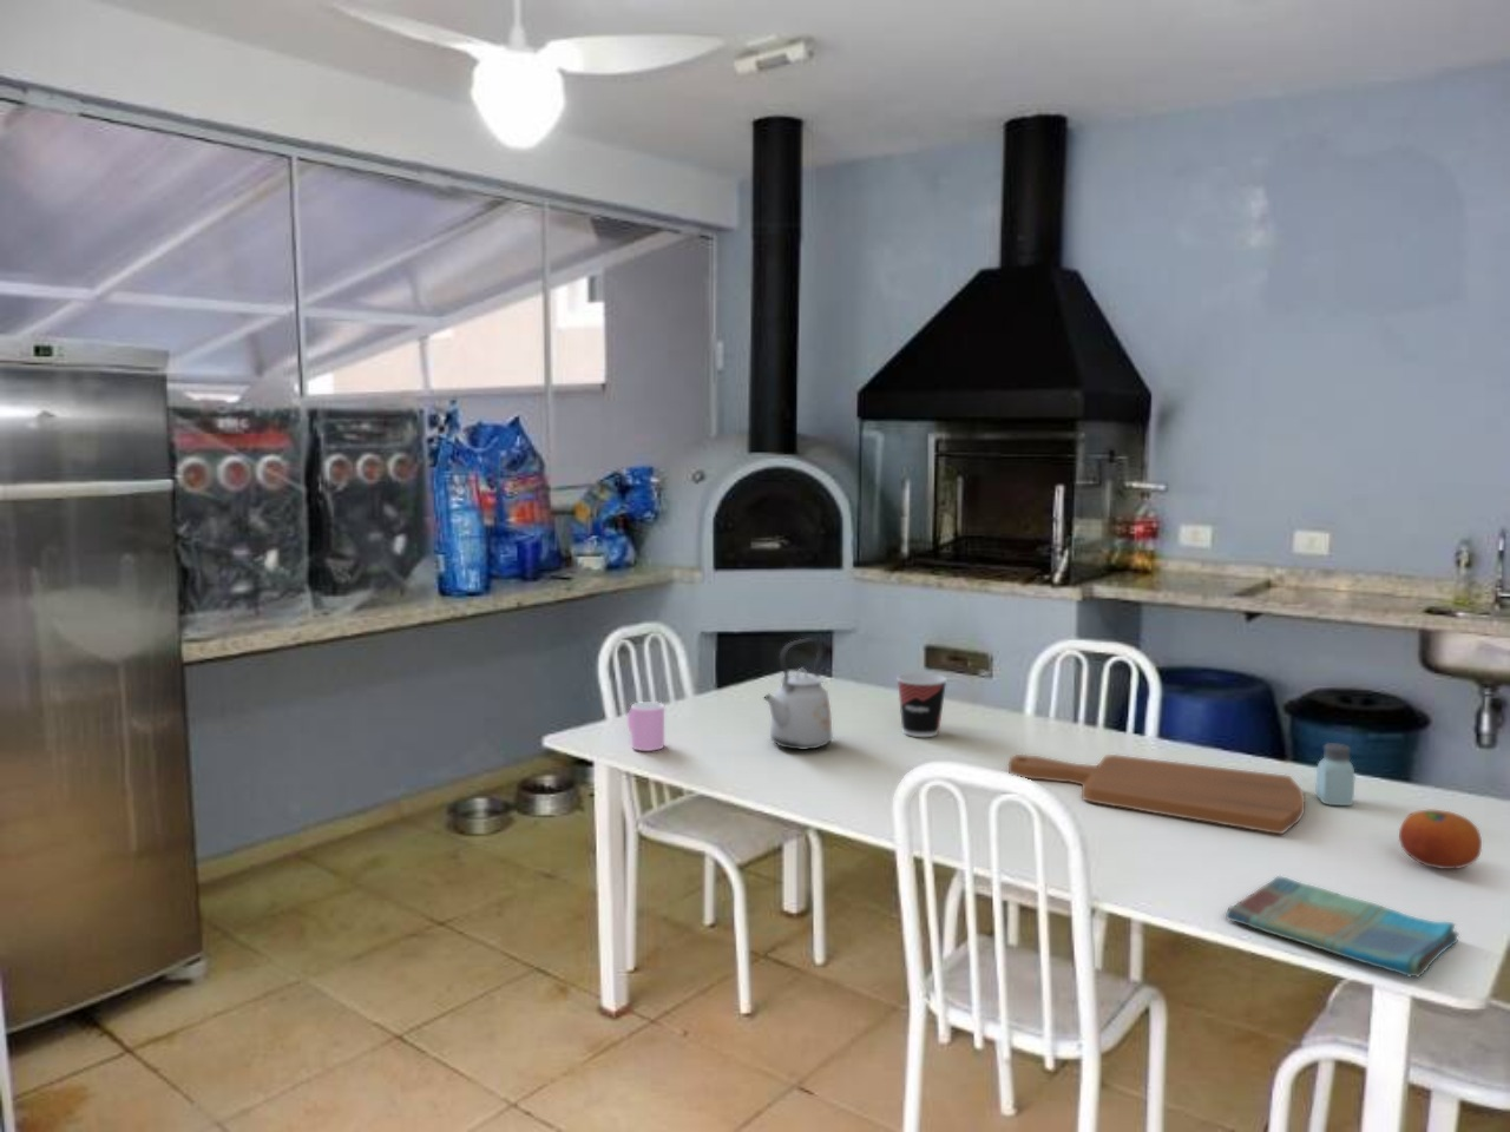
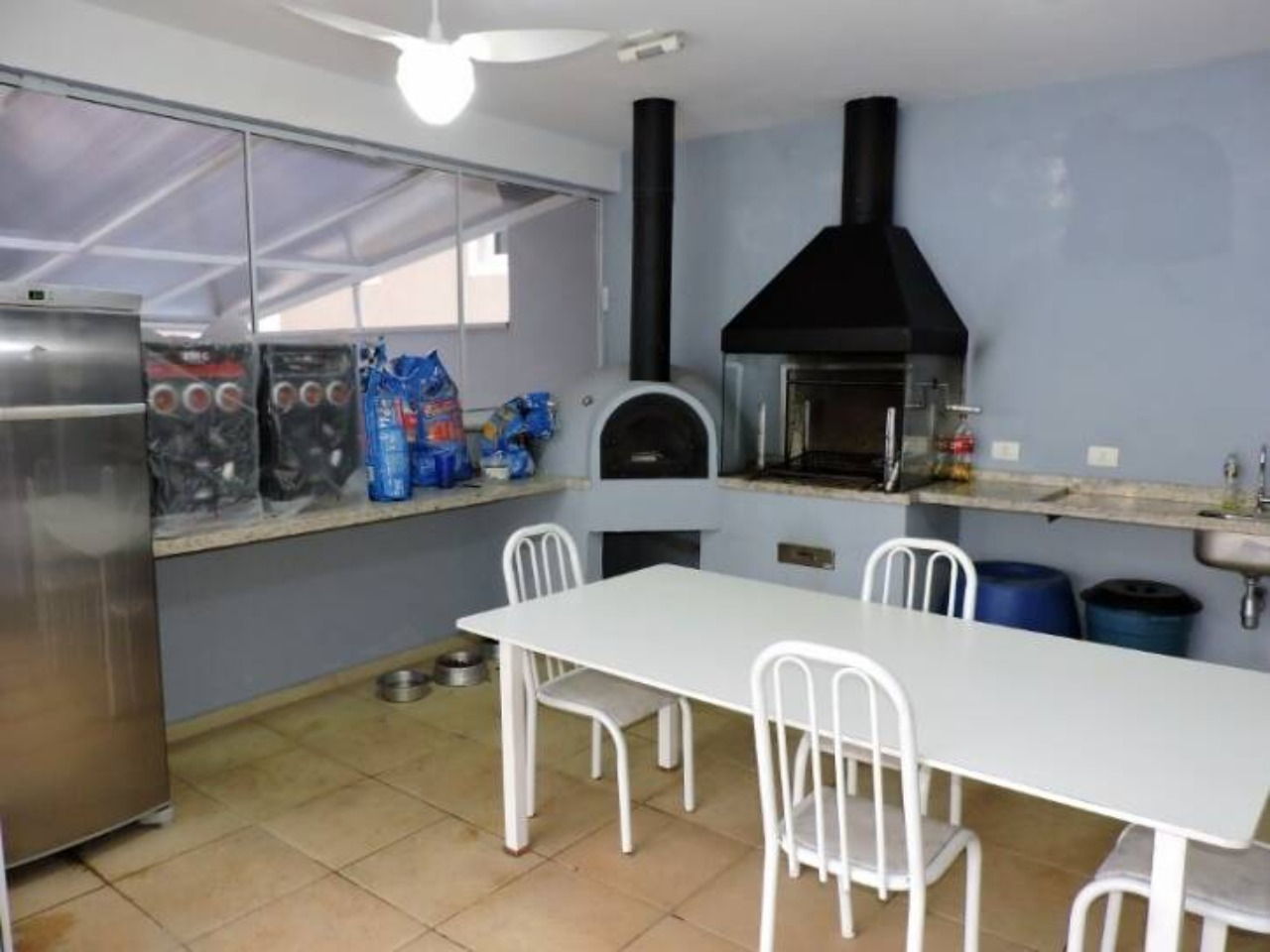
- dish towel (1340, 920)
- saltshaker (1335, 774)
- kettle (793, 694)
- cup (643, 724)
- cutting board (1171, 786)
- fruit (1439, 839)
- cup (921, 705)
